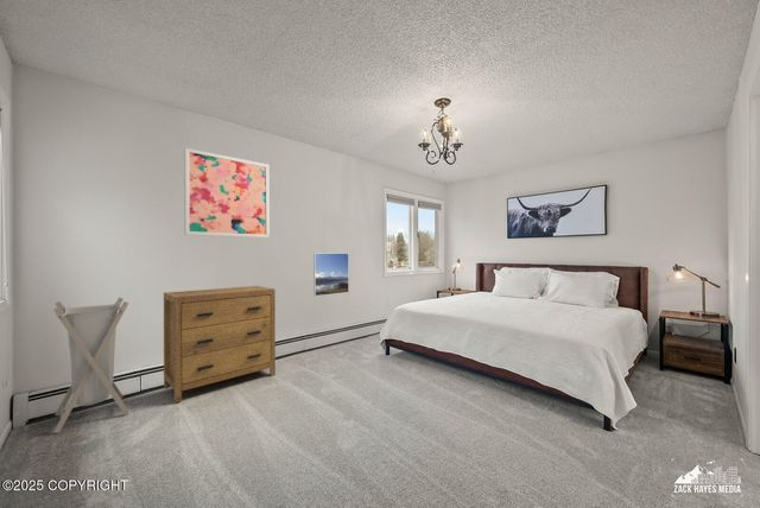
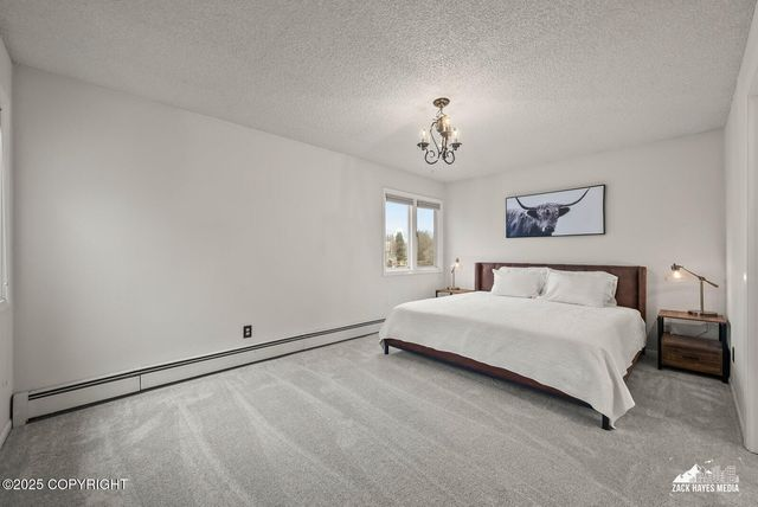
- dresser (222, 336)
- laundry hamper (91, 357)
- wall art (229, 196)
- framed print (331, 273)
